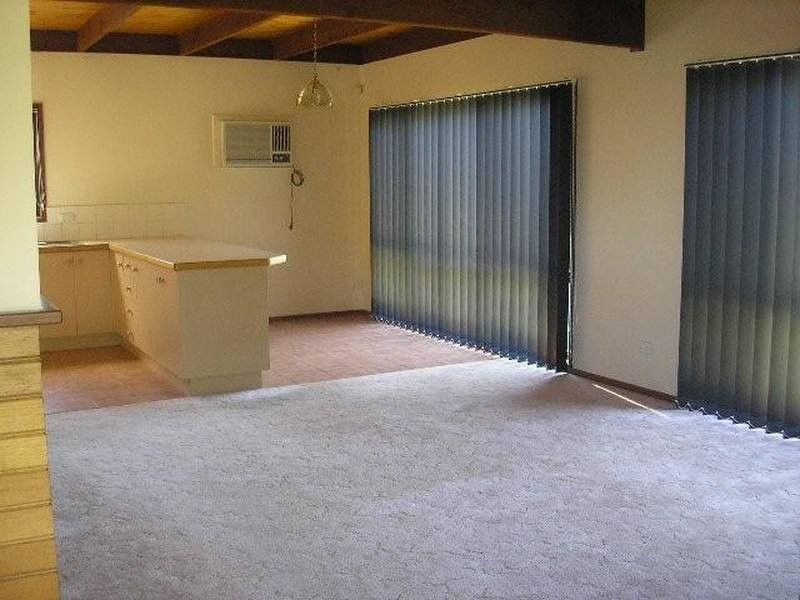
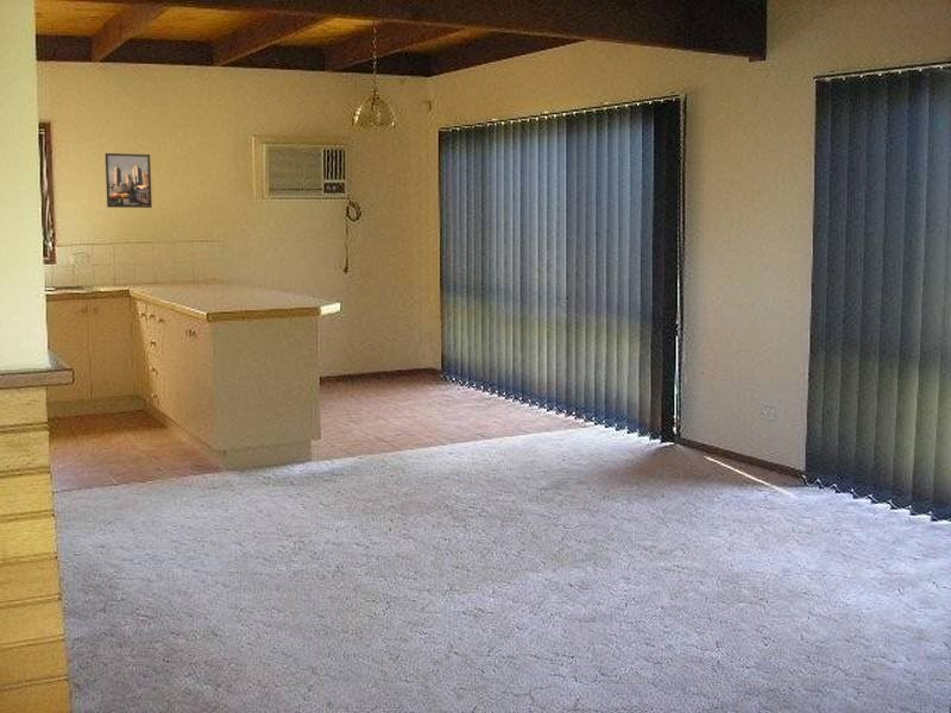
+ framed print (128, 181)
